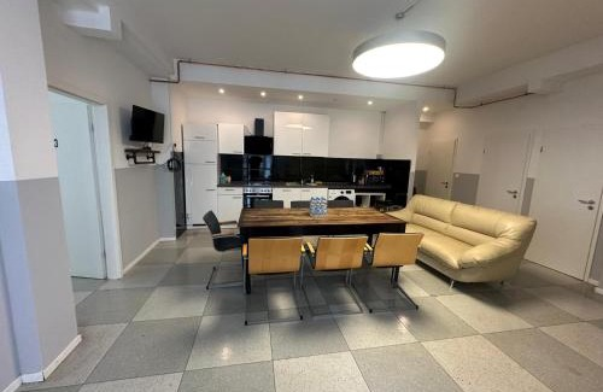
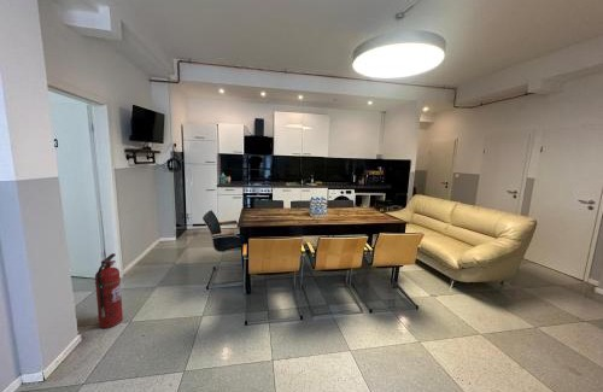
+ fire extinguisher (109, 291)
